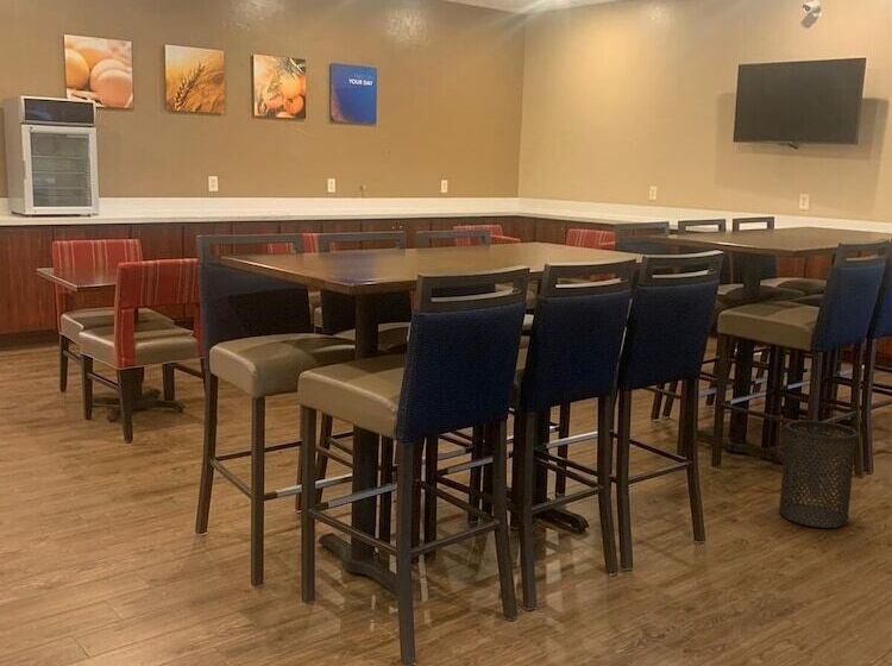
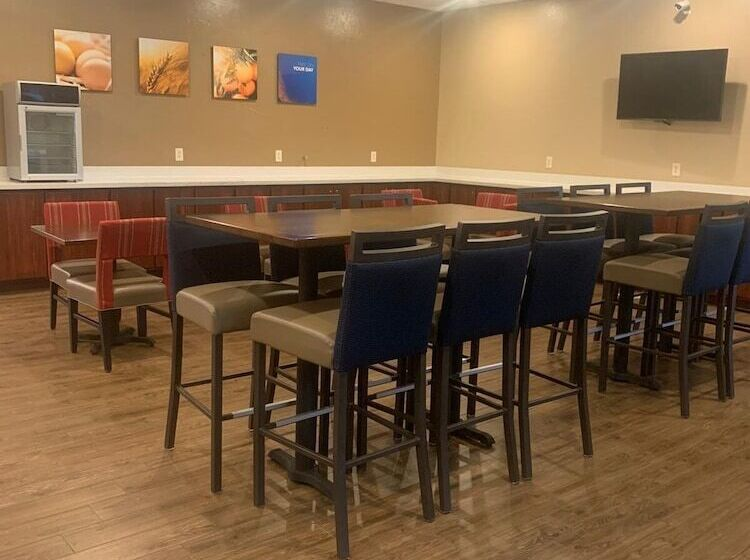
- trash can (817, 472)
